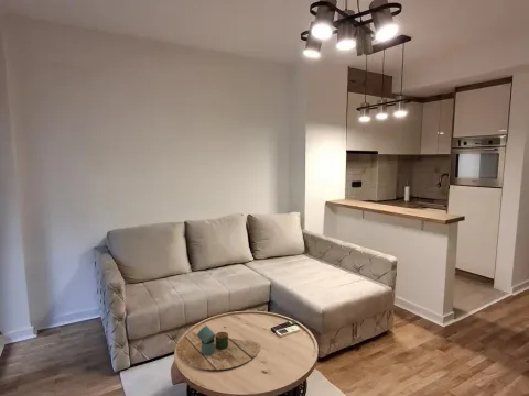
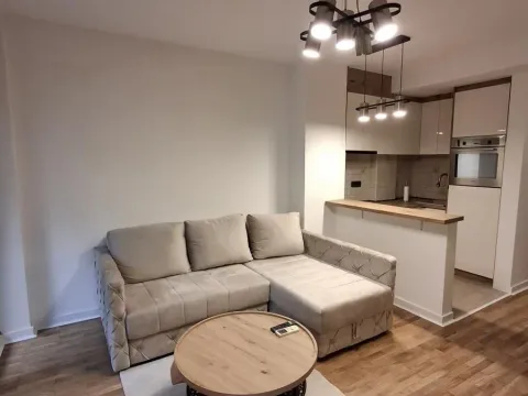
- decorative tray (219, 332)
